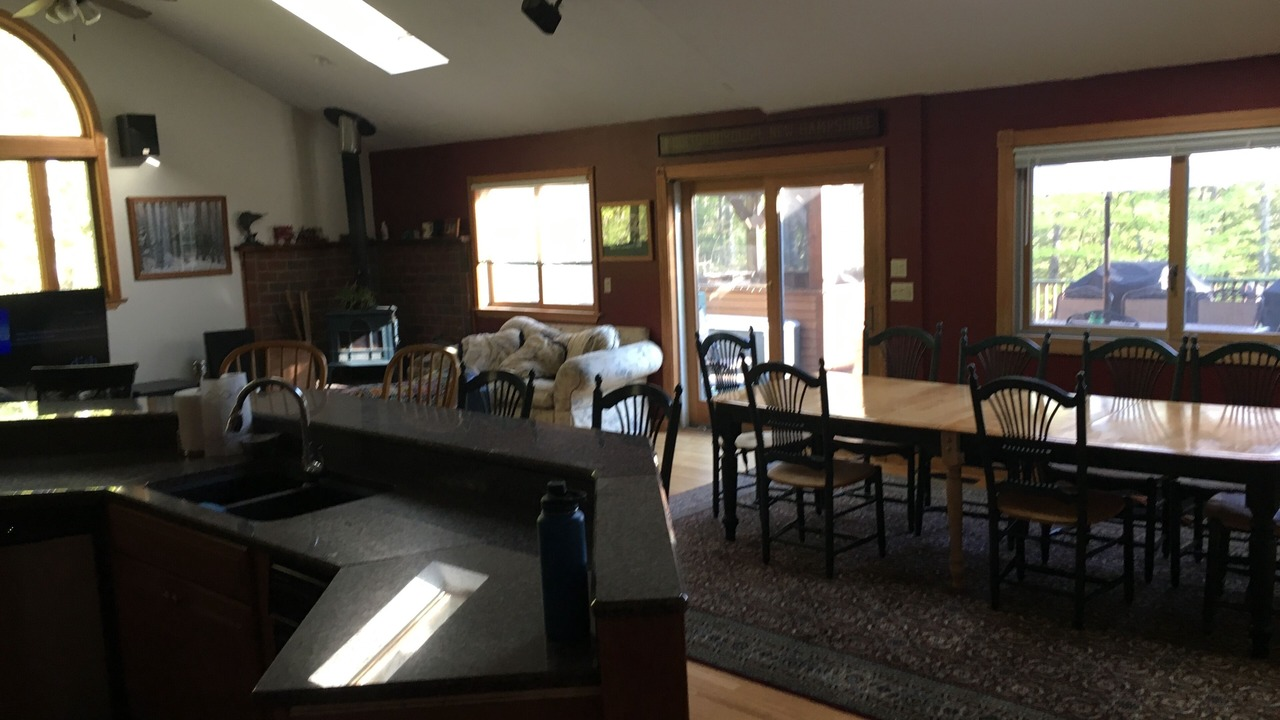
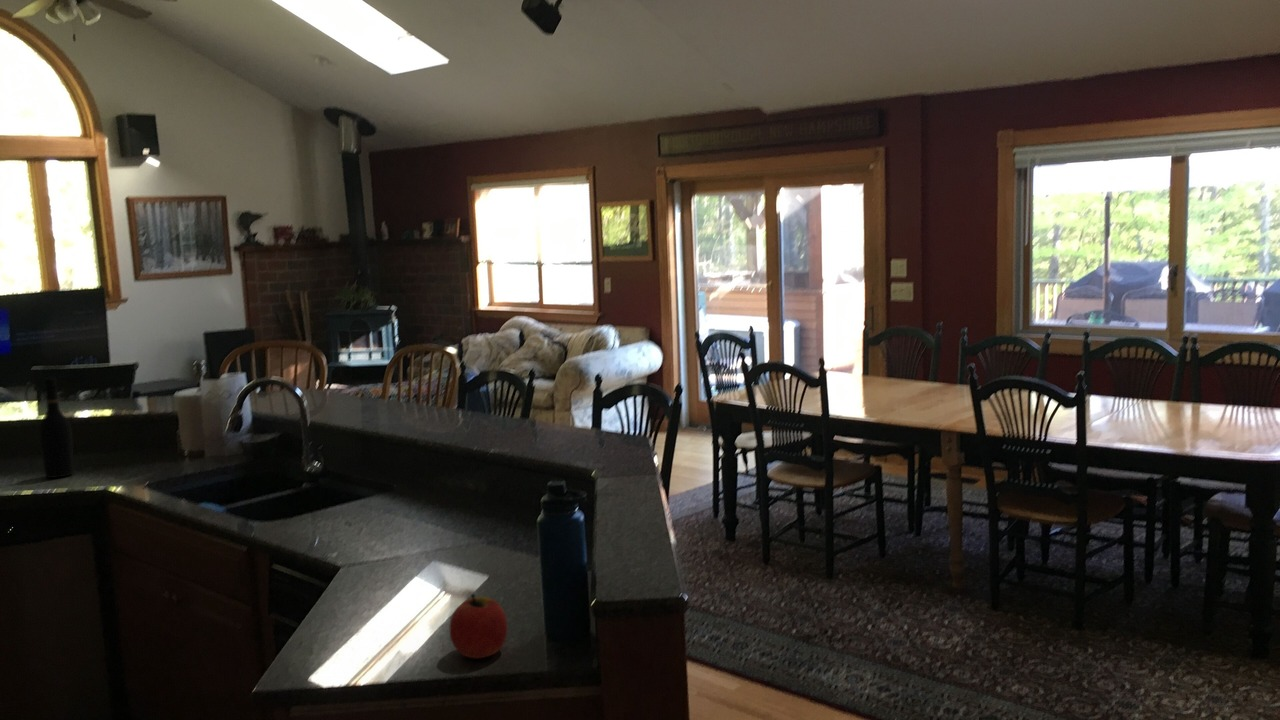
+ wine bottle (54, 427)
+ apple (478, 624)
